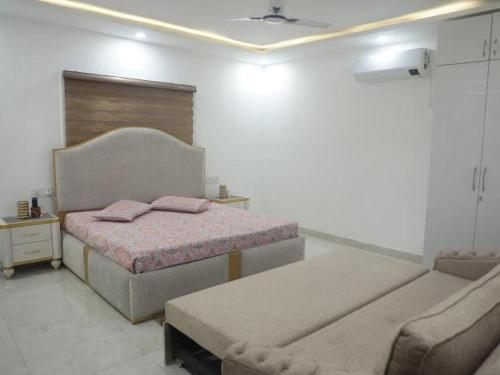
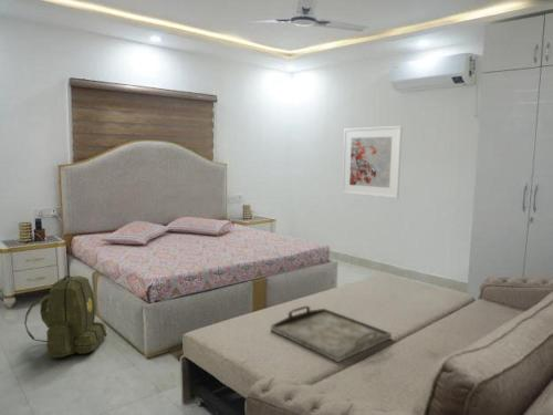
+ serving tray (330, 326)
+ backpack (66, 311)
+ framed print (369, 162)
